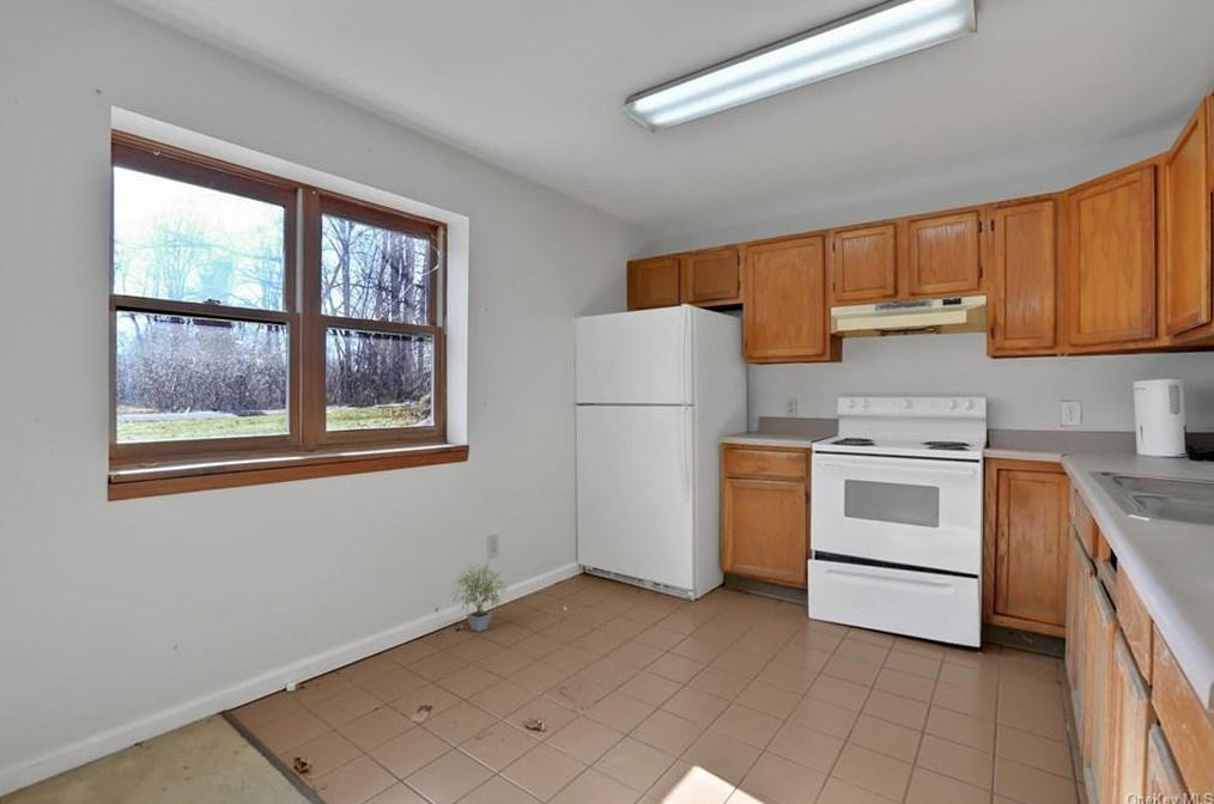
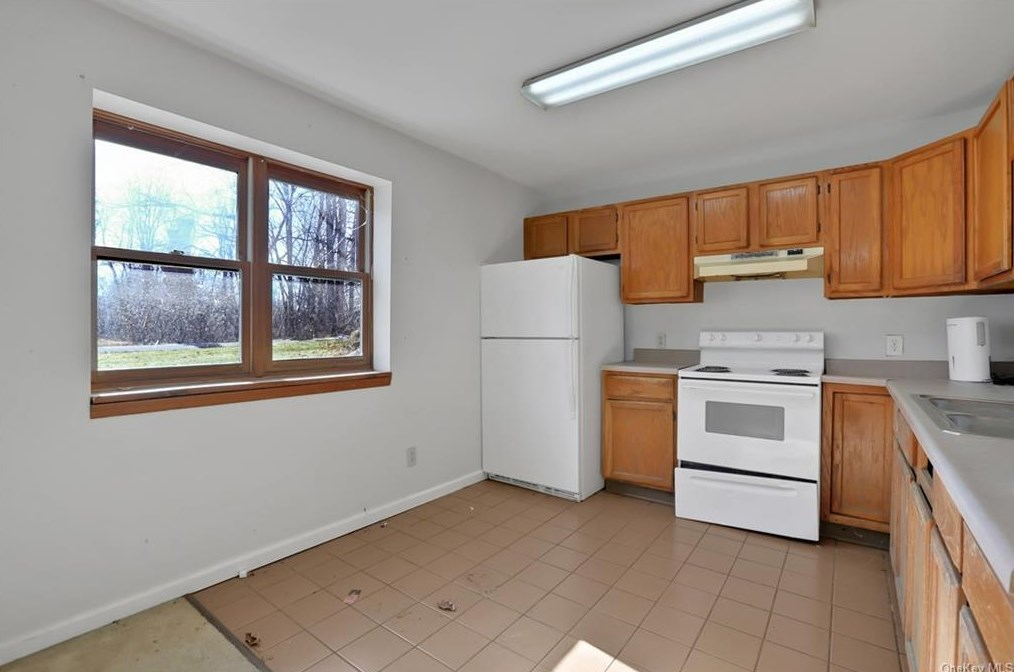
- potted plant (479, 592)
